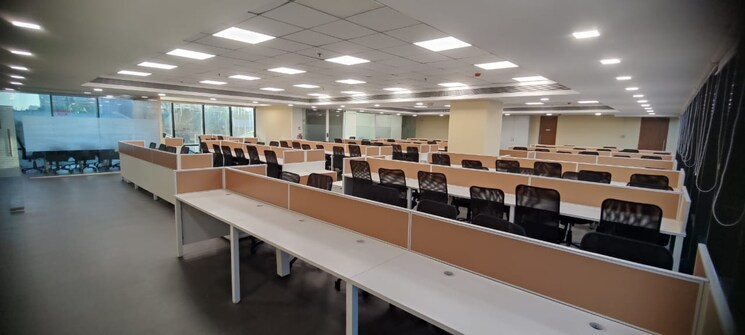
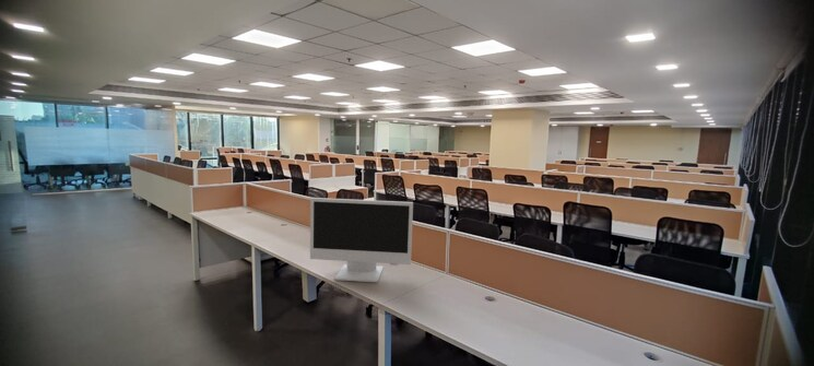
+ monitor (361, 237)
